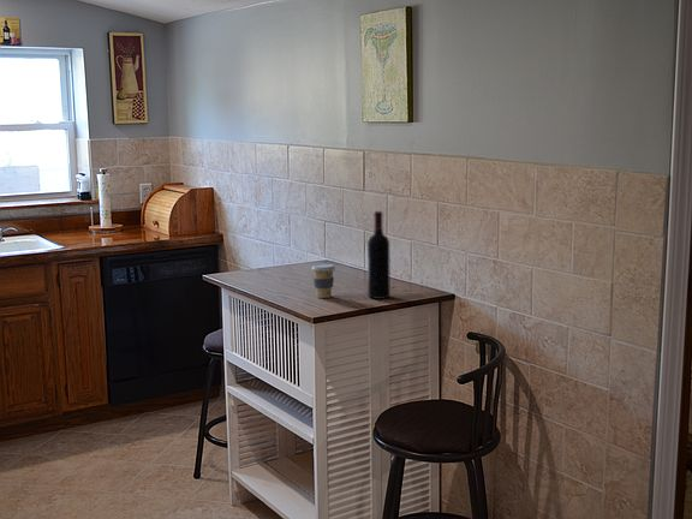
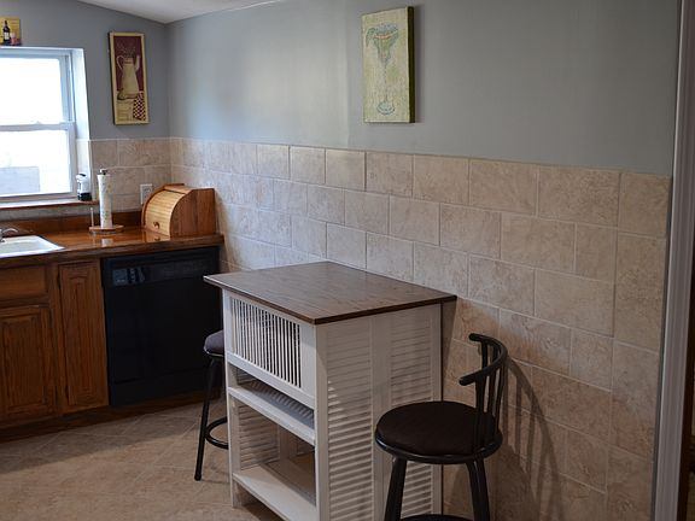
- wine bottle (378, 253)
- coffee cup (323, 281)
